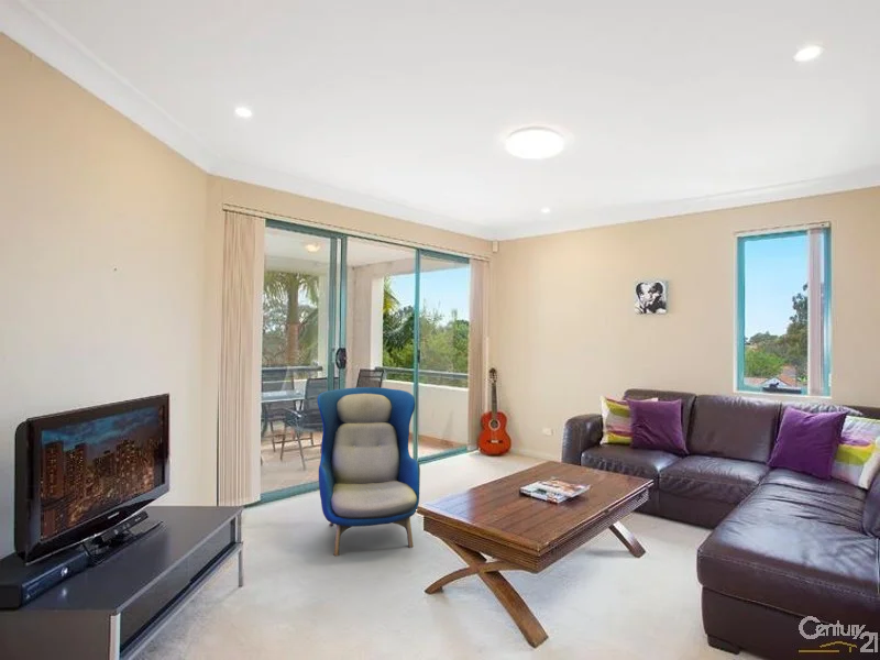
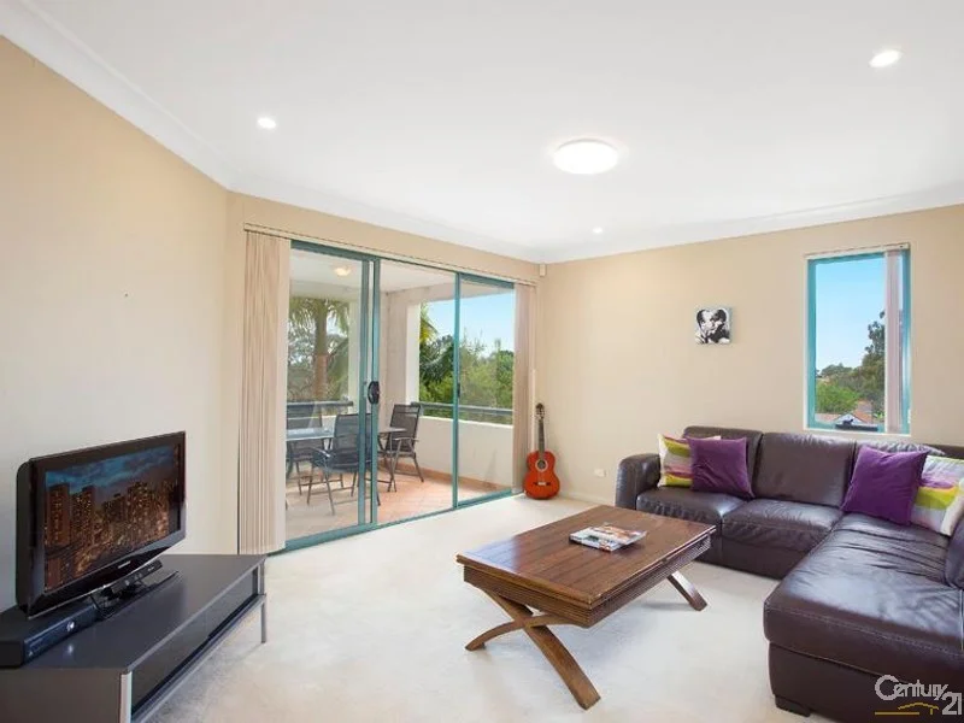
- armchair (369, 463)
